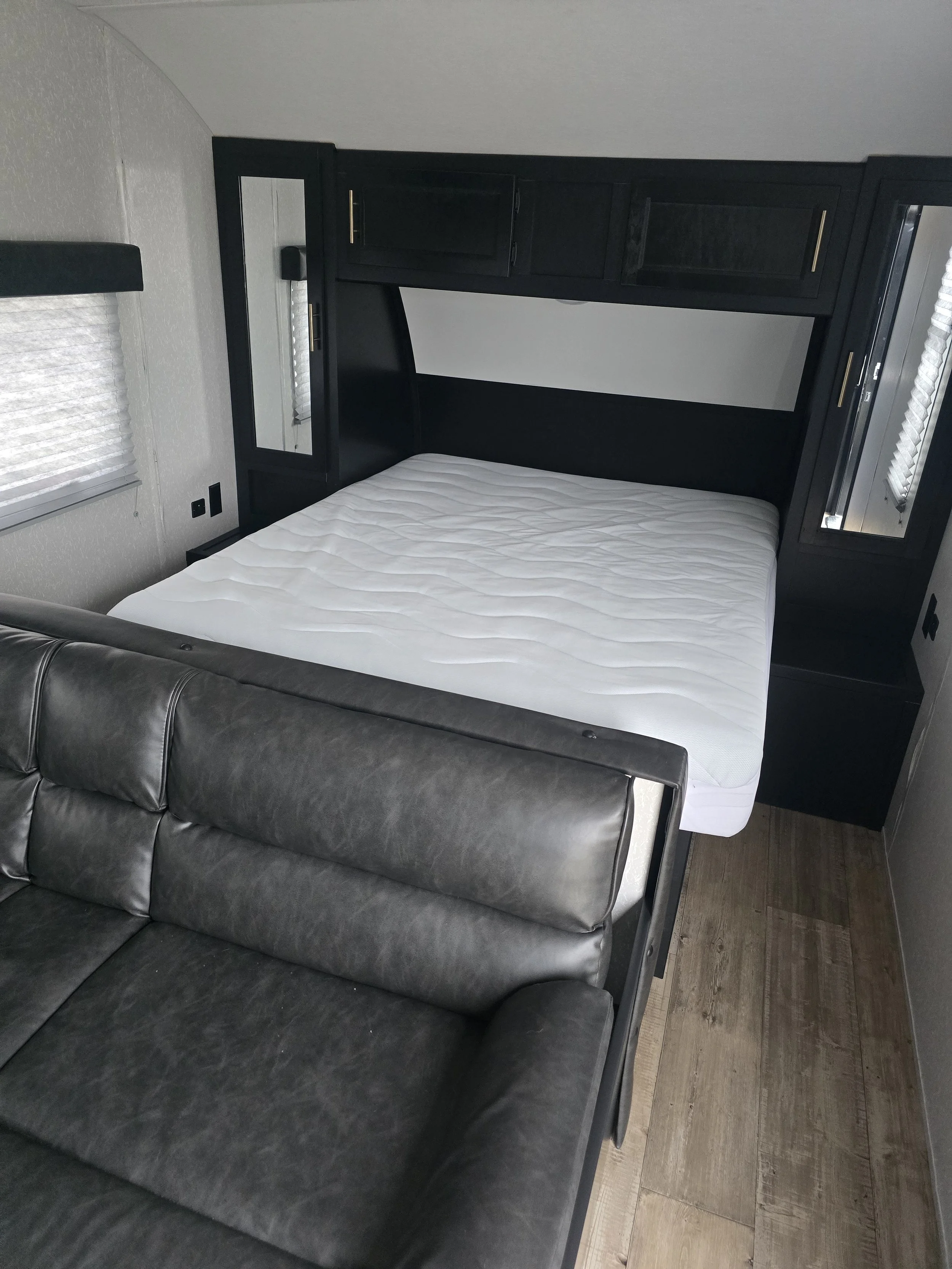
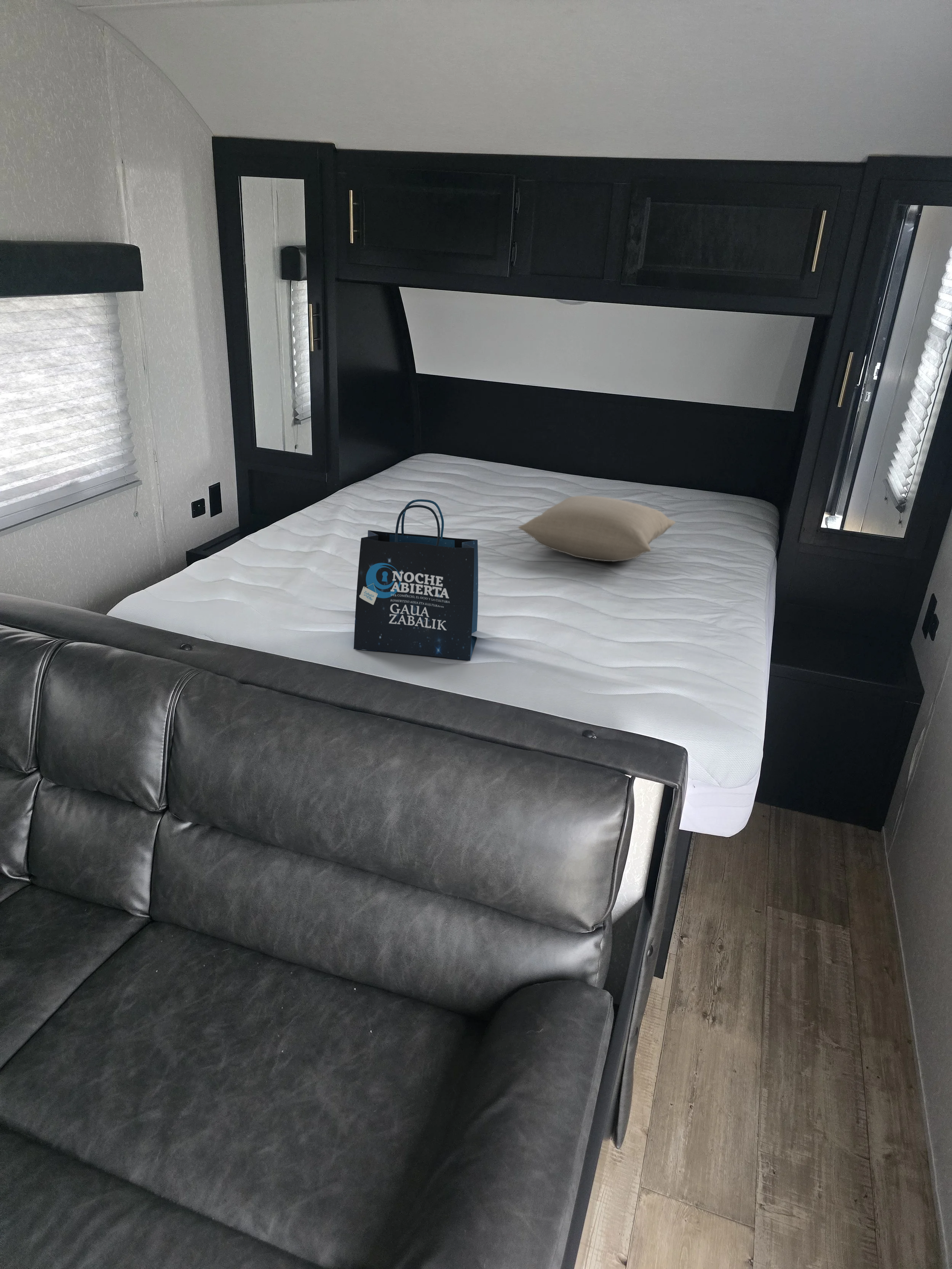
+ pillow (600, 527)
+ tote bag (418, 575)
